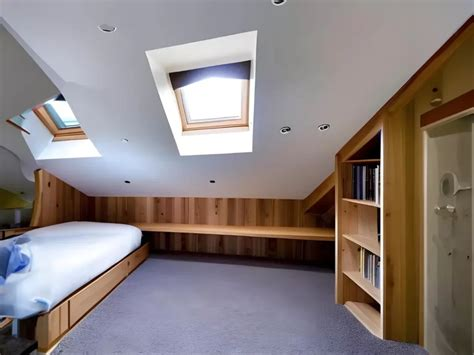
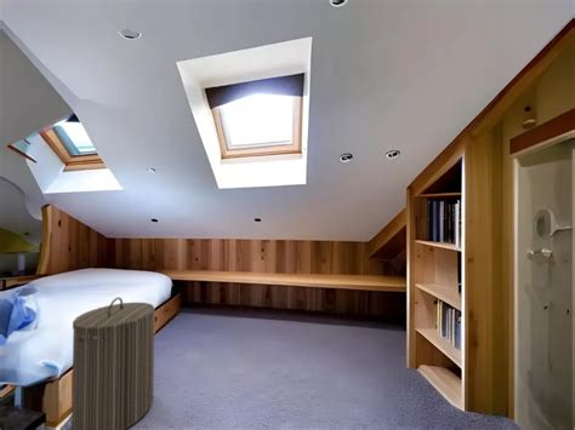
+ laundry hamper (115, 354)
